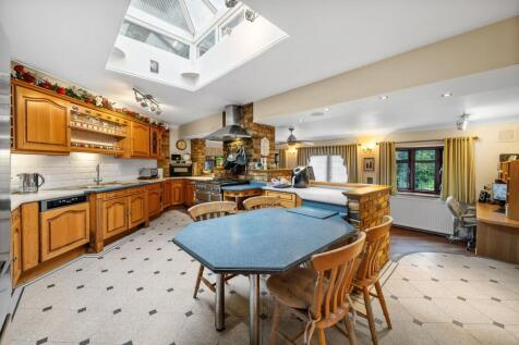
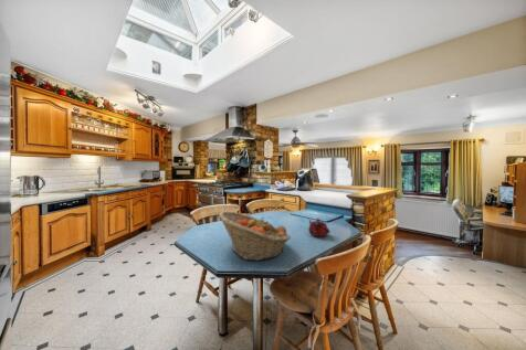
+ fruit basket (253, 231)
+ teapot (317, 226)
